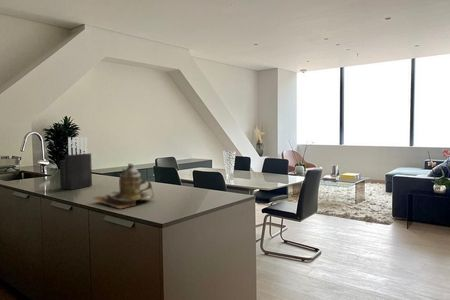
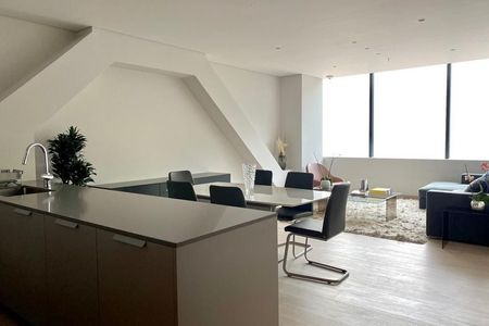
- teapot (125, 182)
- knife block (74, 162)
